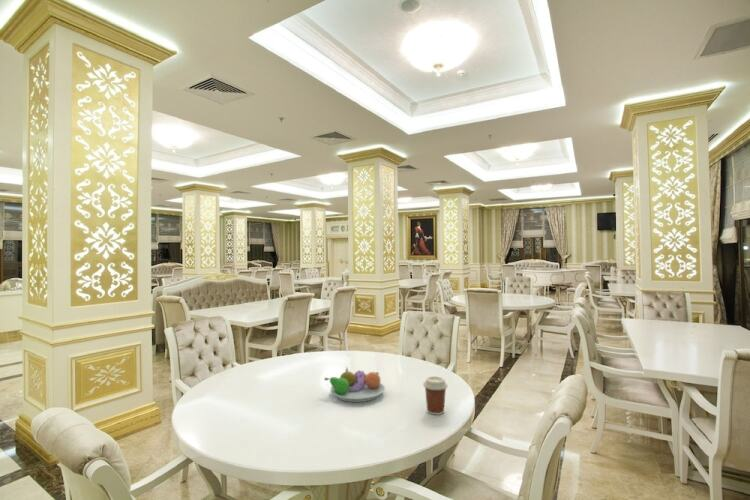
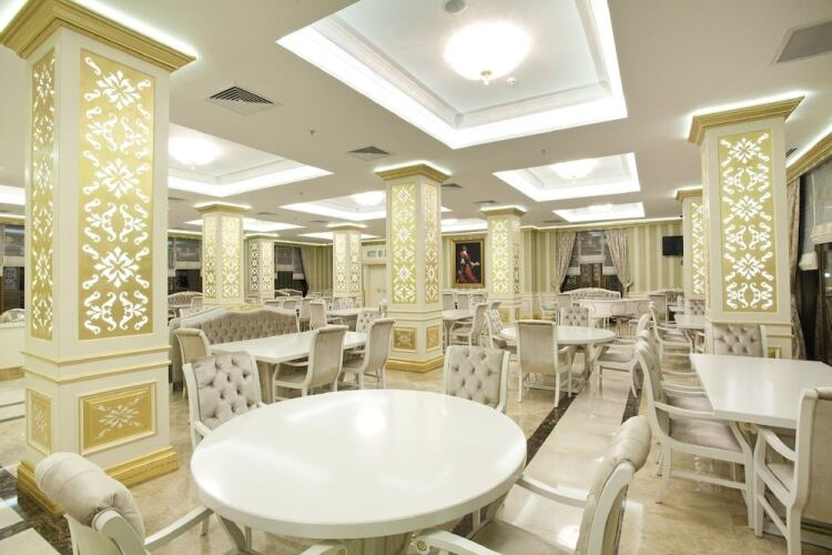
- coffee cup (435, 395)
- fruit bowl (355, 382)
